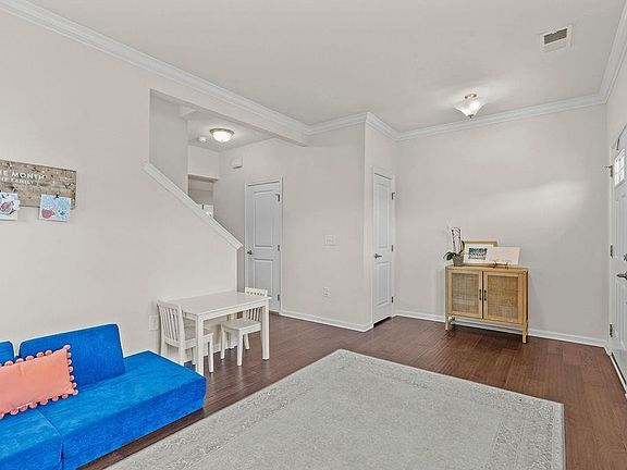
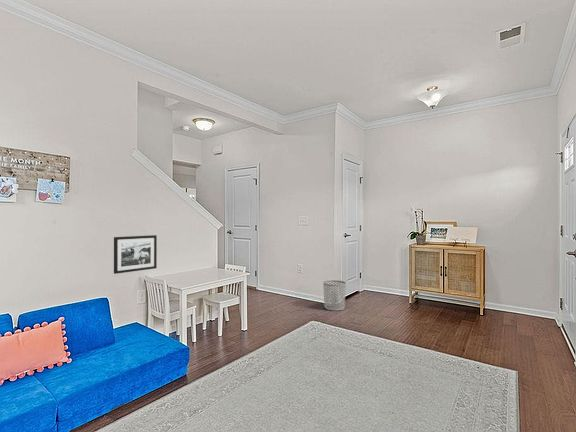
+ waste bin (334, 295)
+ picture frame (136, 253)
